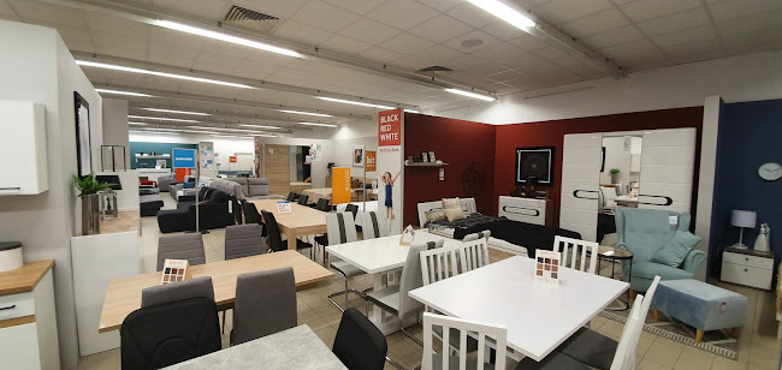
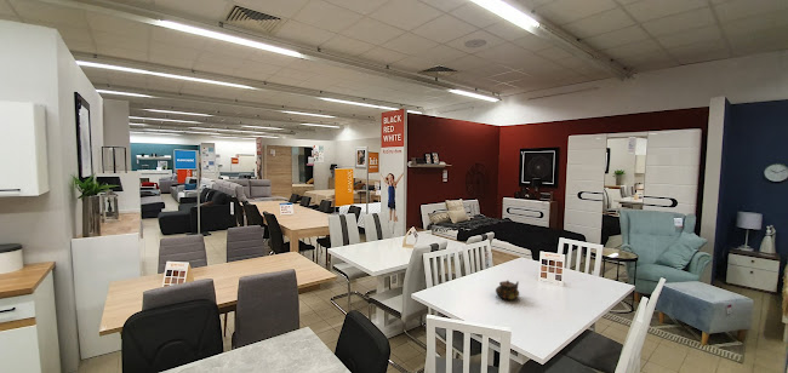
+ teapot (507, 288)
